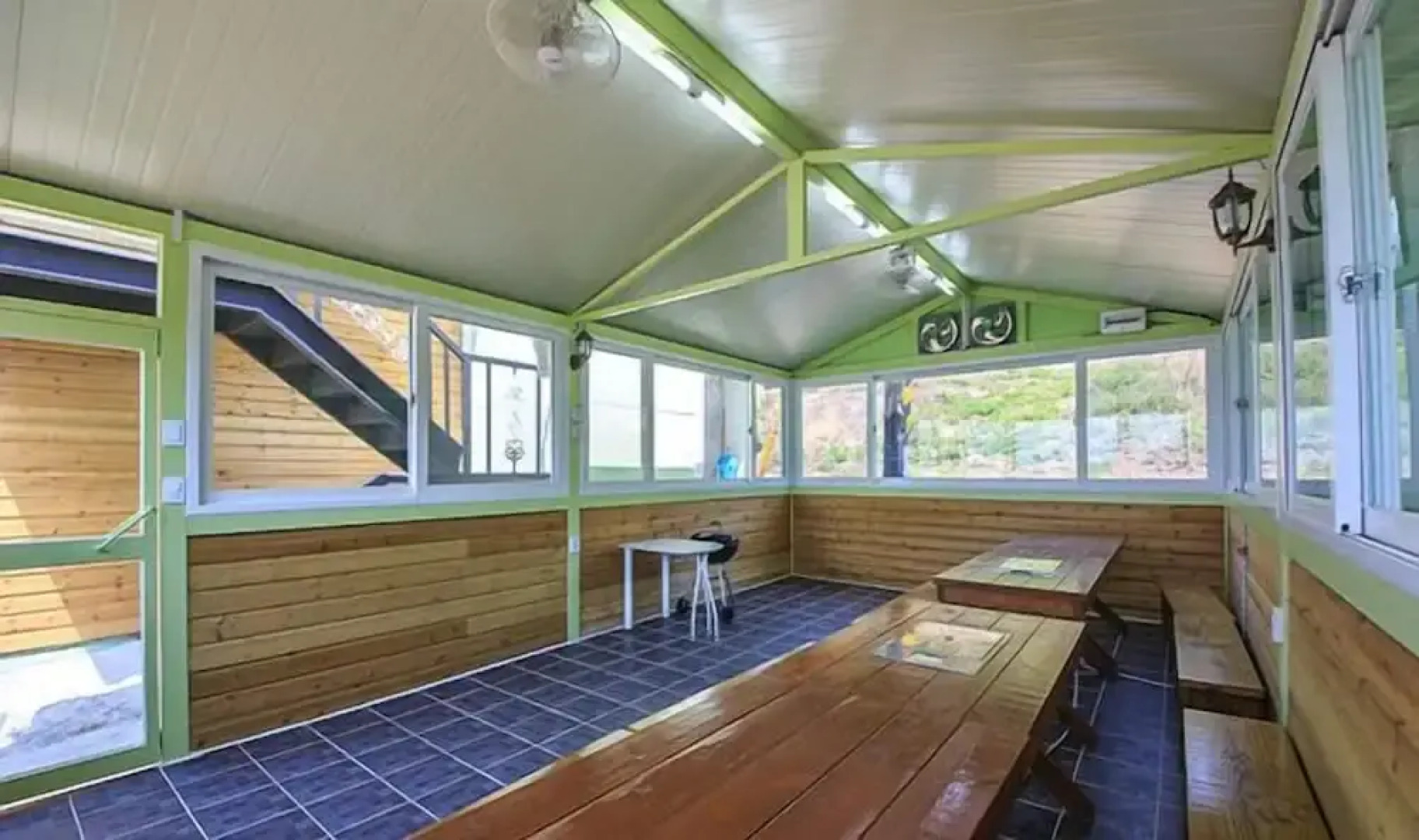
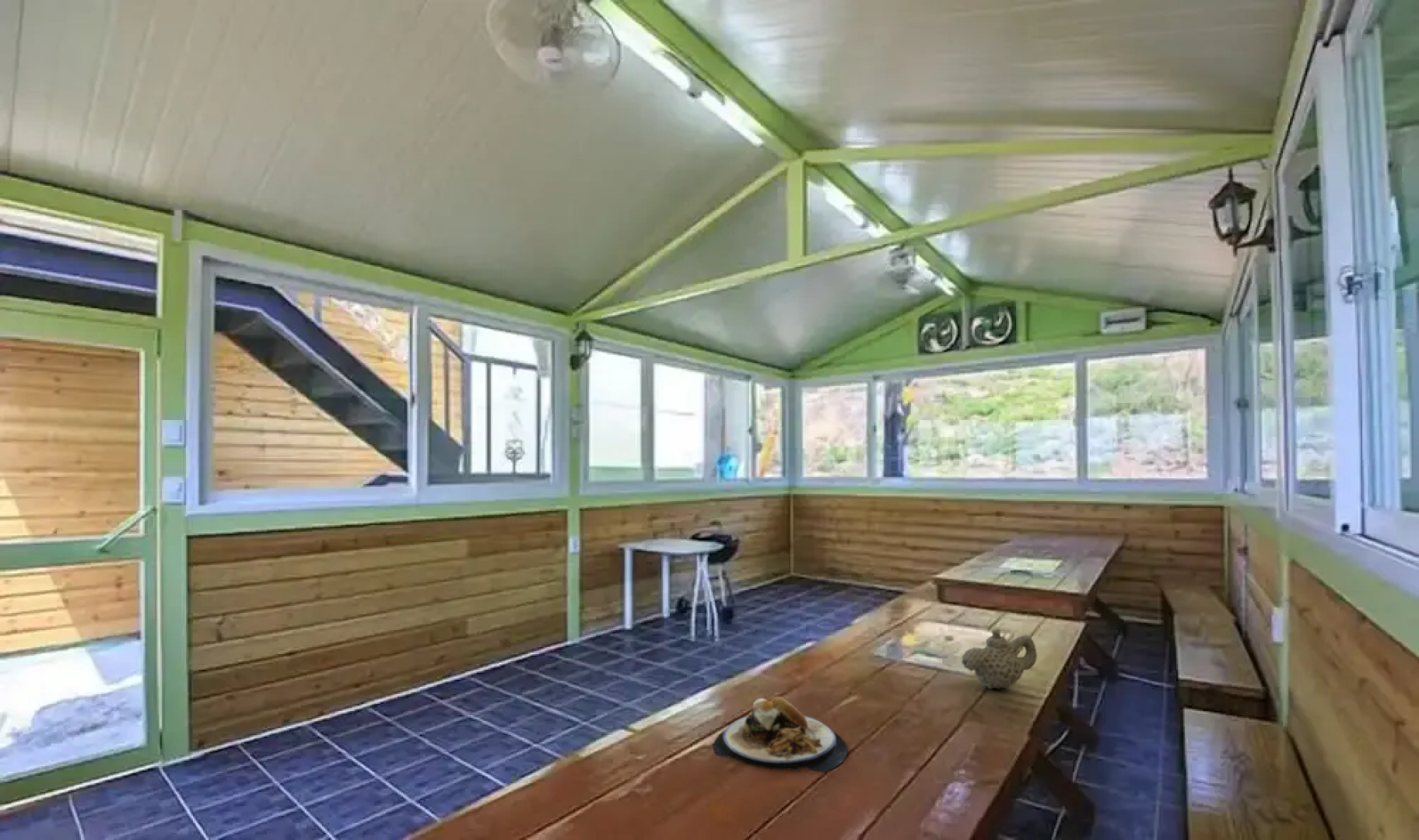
+ teapot (998, 657)
+ plate (780, 727)
